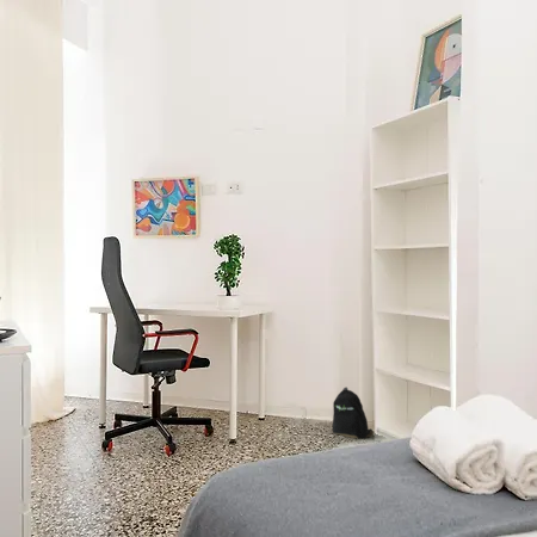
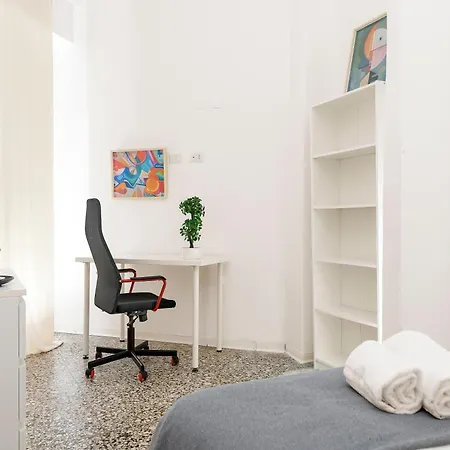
- backpack (350, 409)
